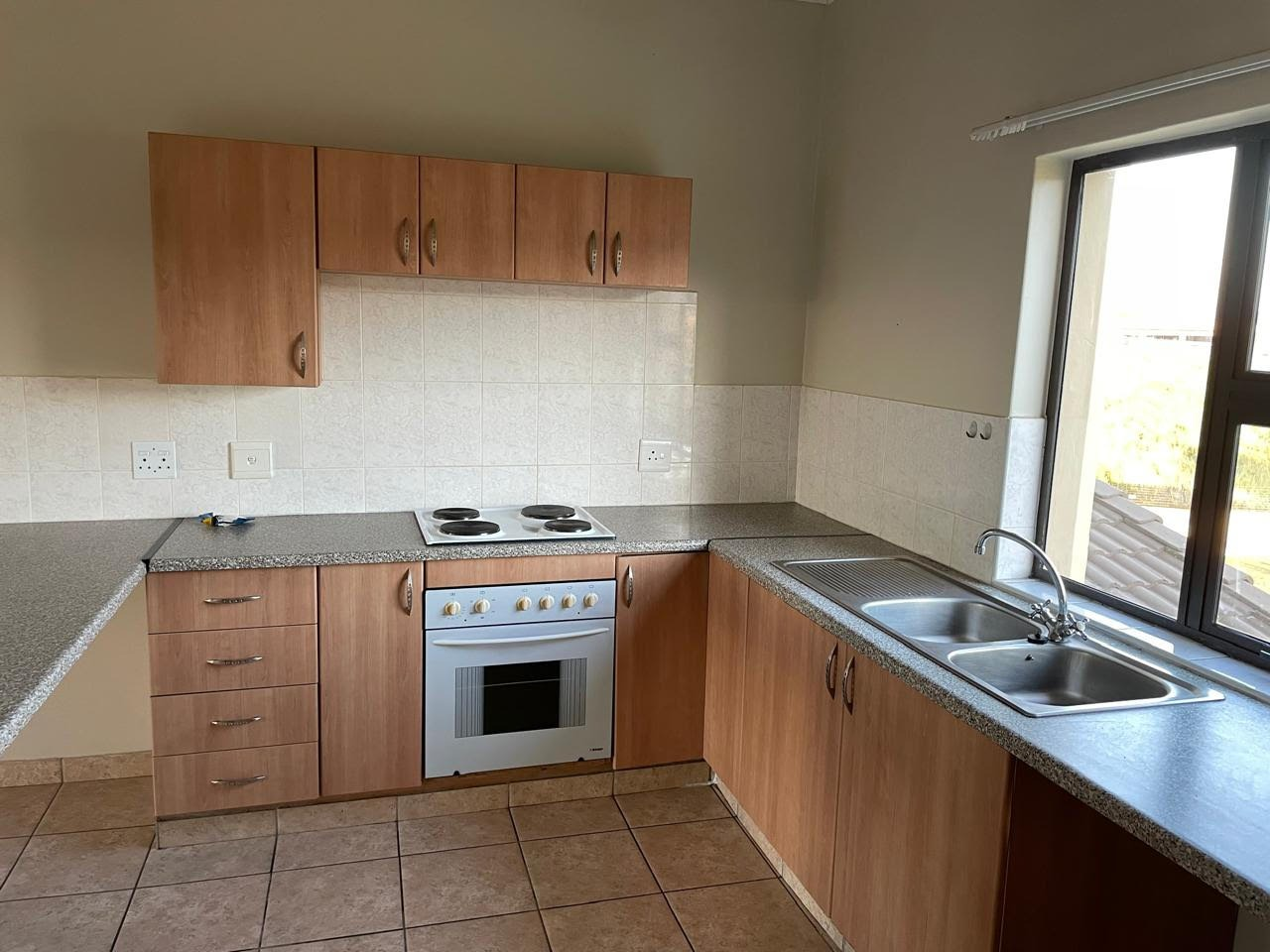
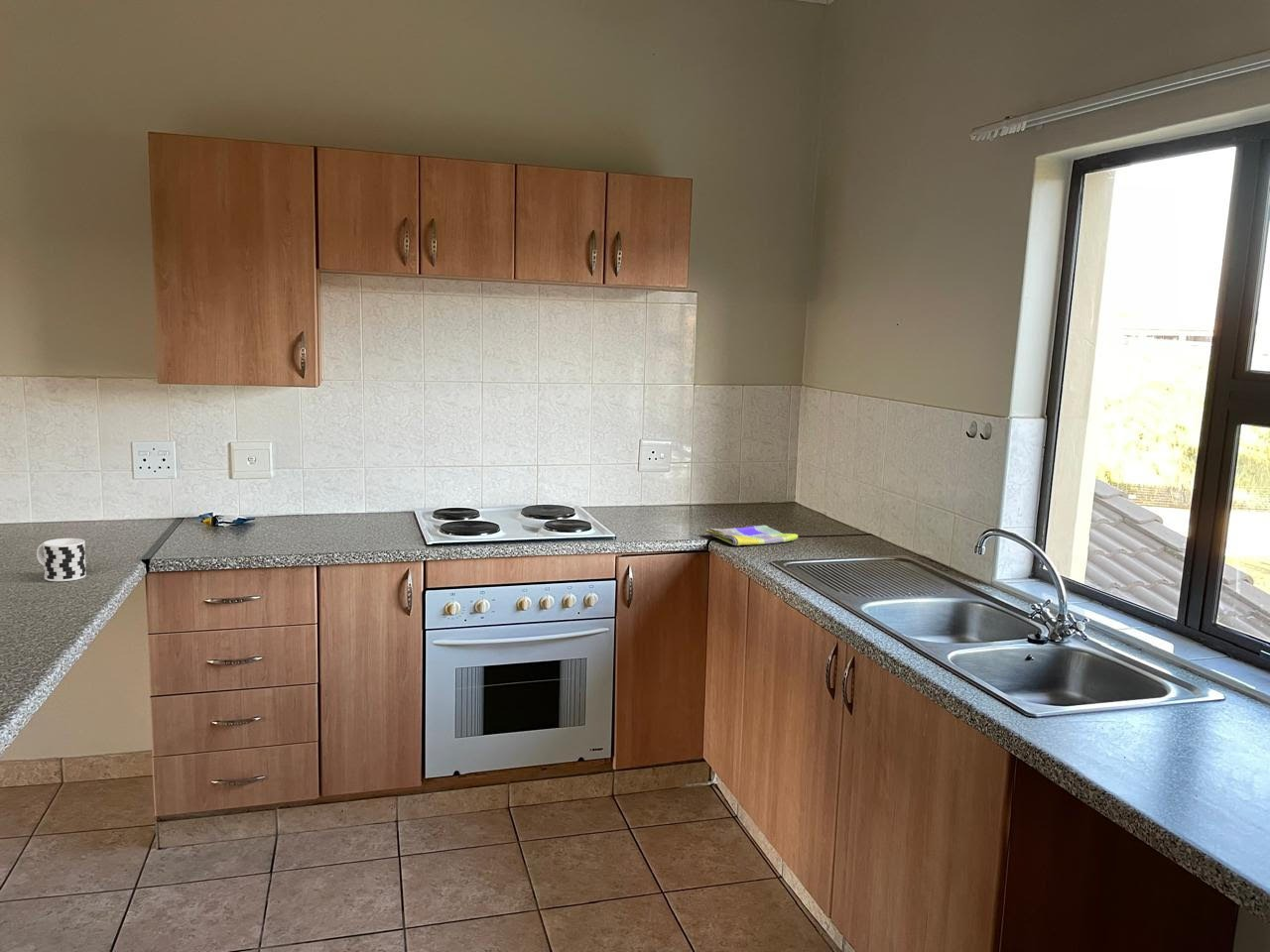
+ cup (59, 558)
+ dish towel (751, 535)
